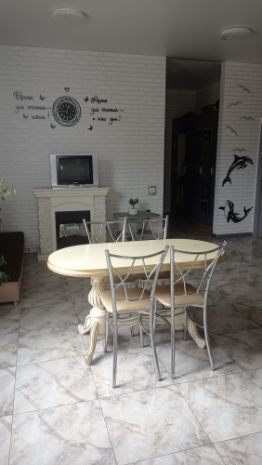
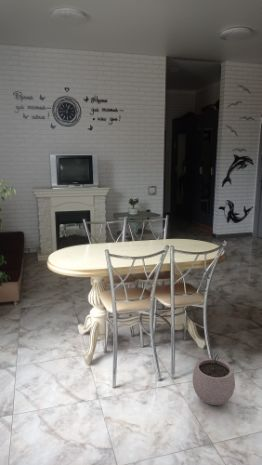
+ plant pot (213, 376)
